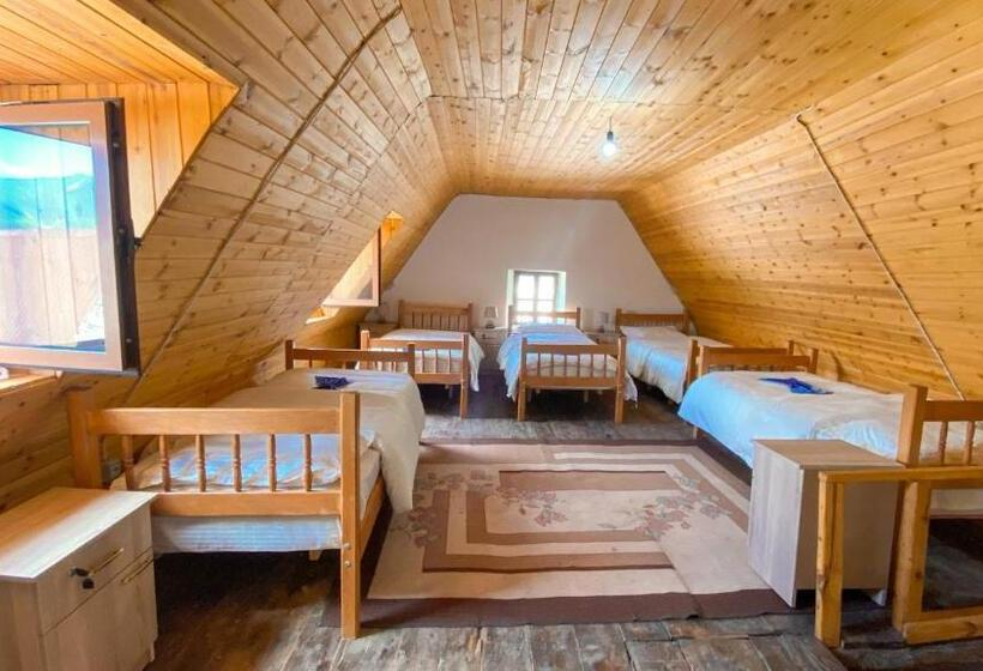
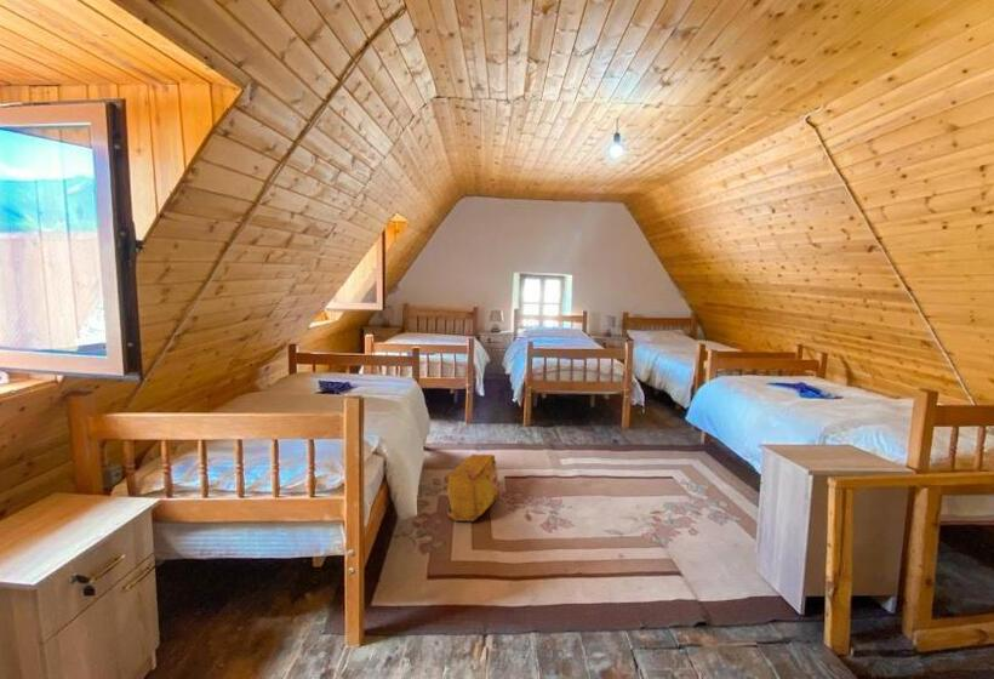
+ backpack (474, 483)
